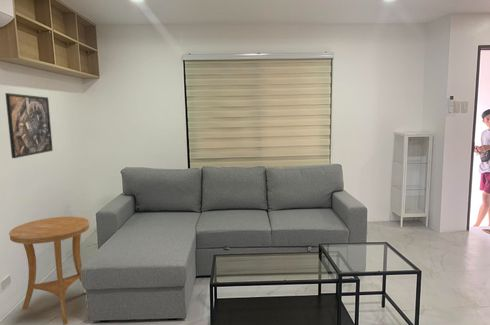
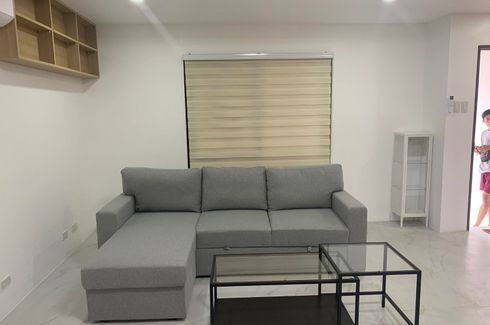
- side table (56, 267)
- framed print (31, 125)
